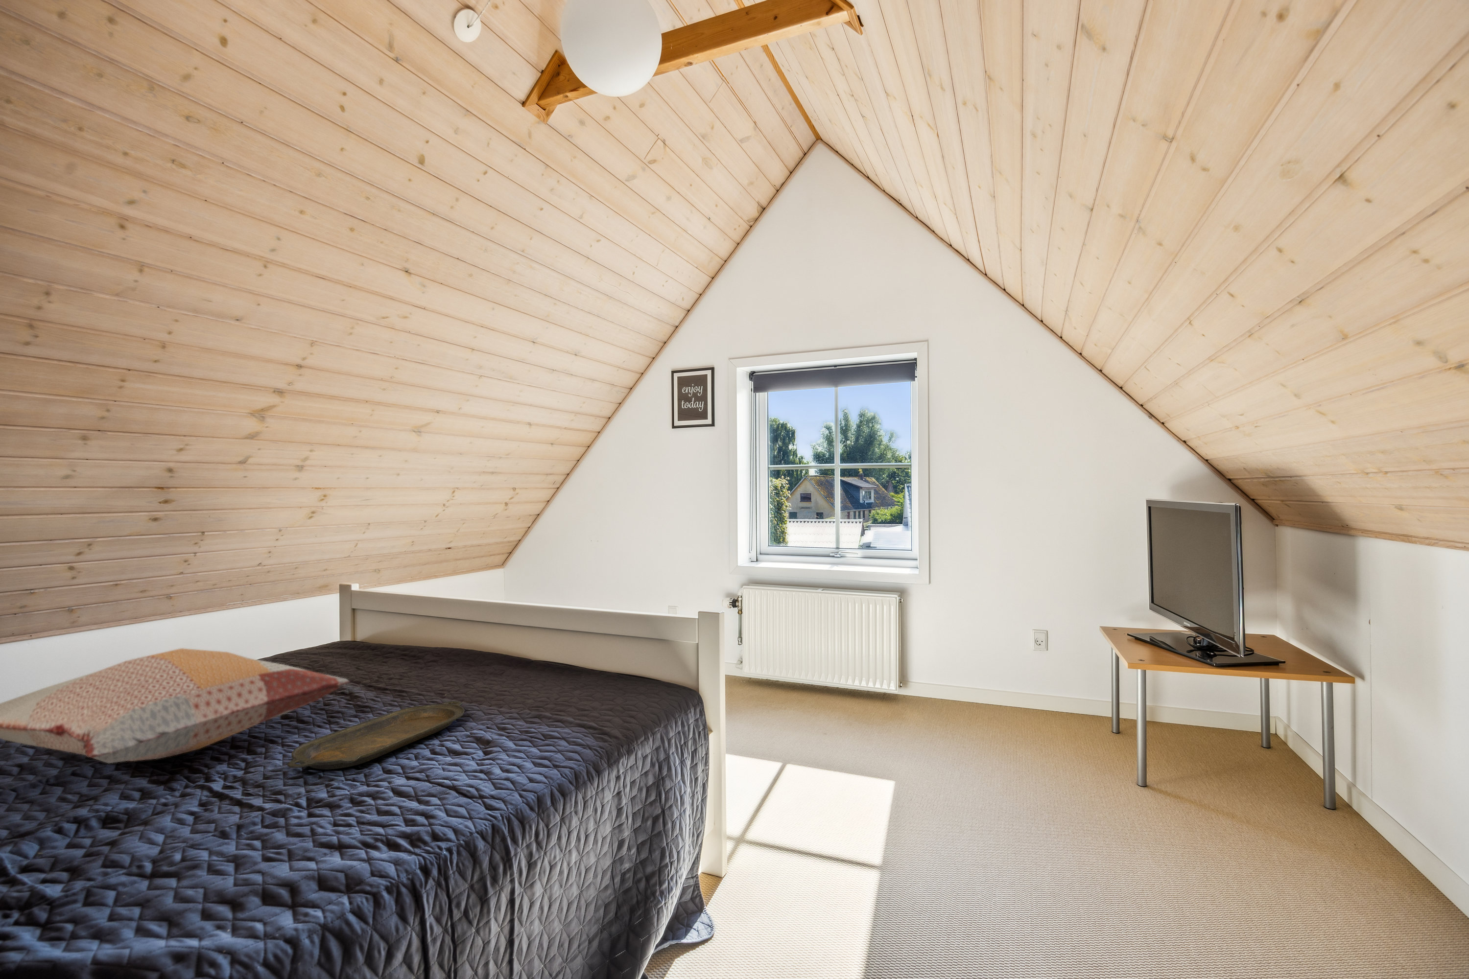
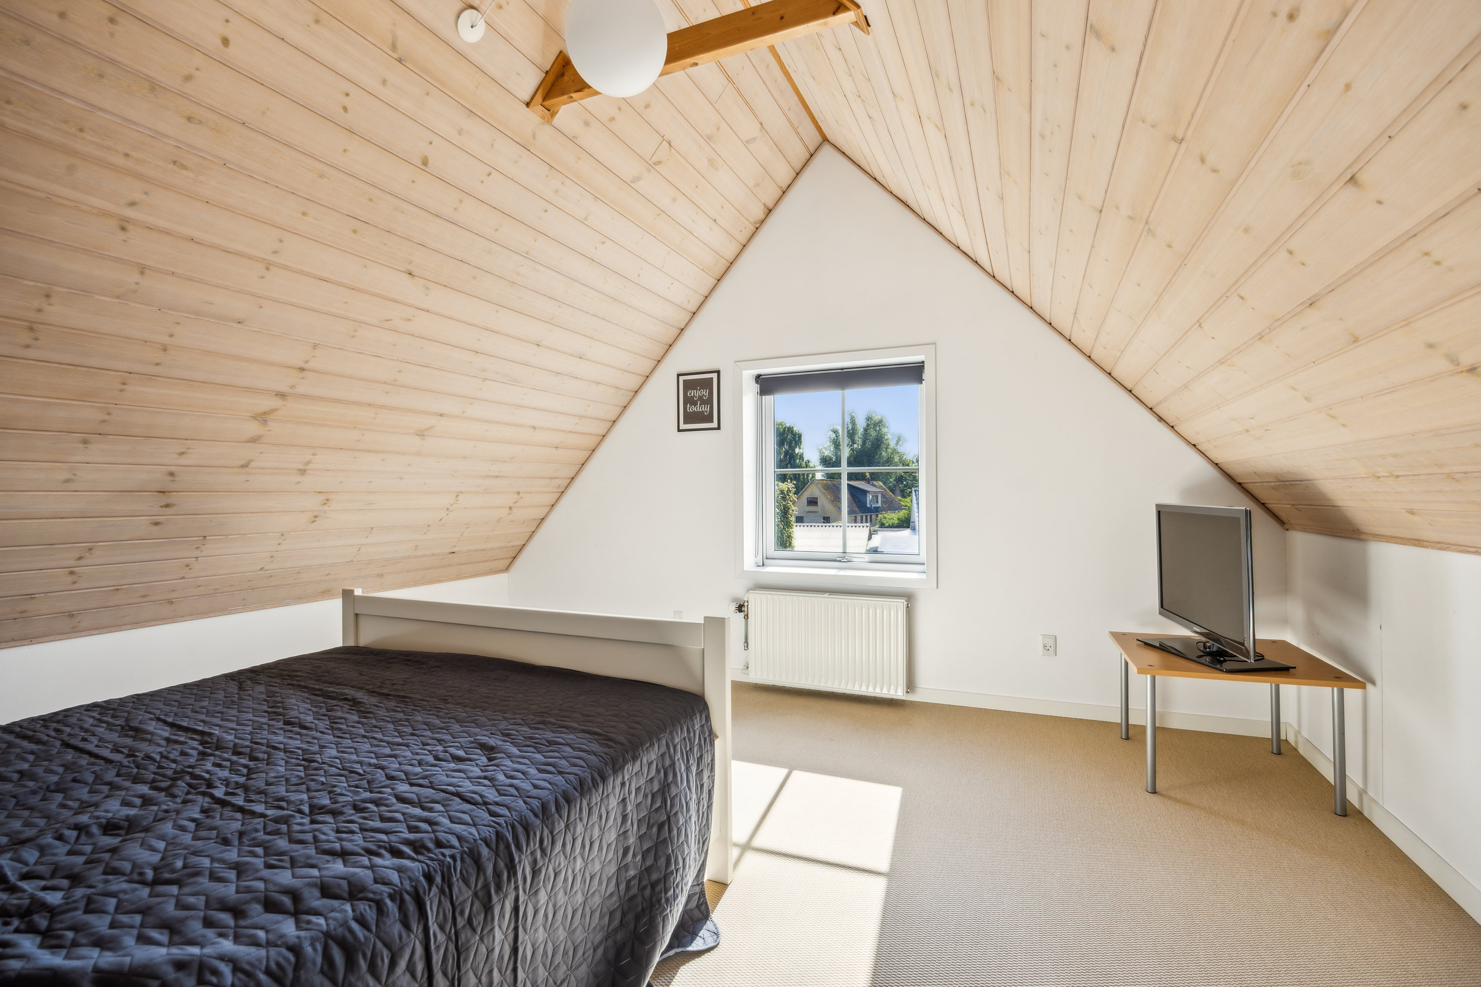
- serving tray (386, 734)
- decorative pillow (174, 700)
